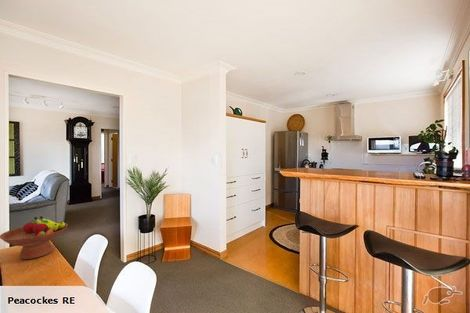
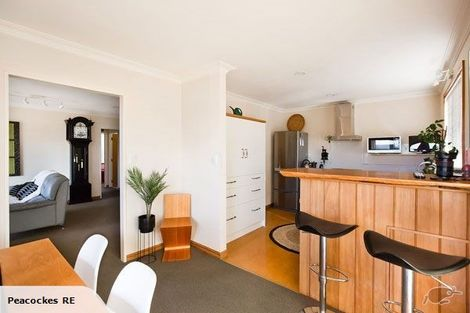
- fruit bowl (36, 237)
